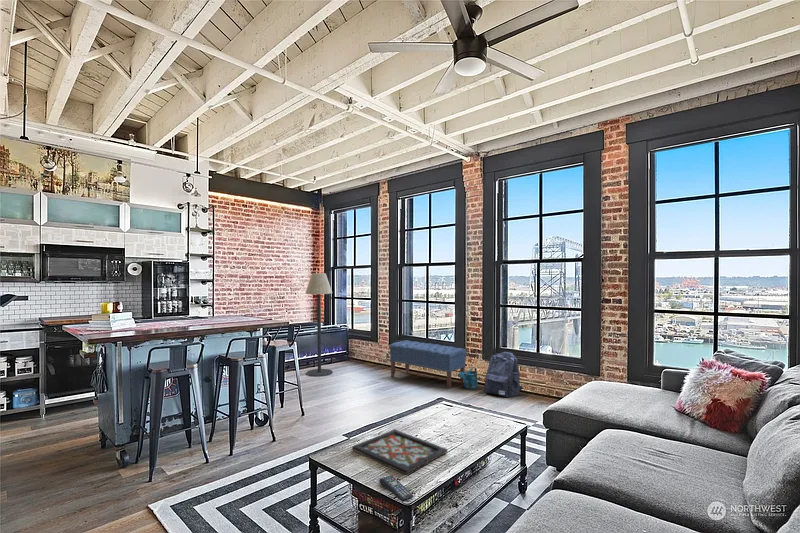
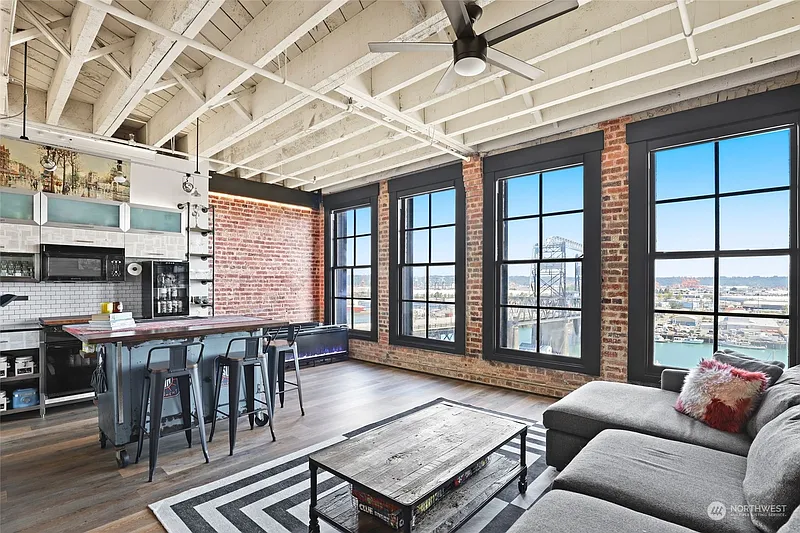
- floor lamp (319, 323)
- remote control (395, 487)
- bench (426, 362)
- decorative tray (399, 449)
- watering can (468, 378)
- backpack (503, 373)
